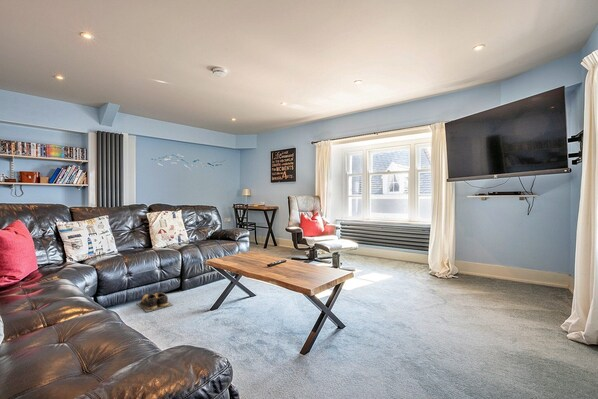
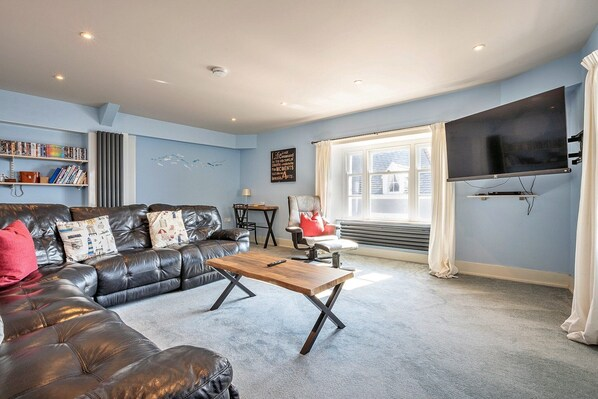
- shoes (154, 298)
